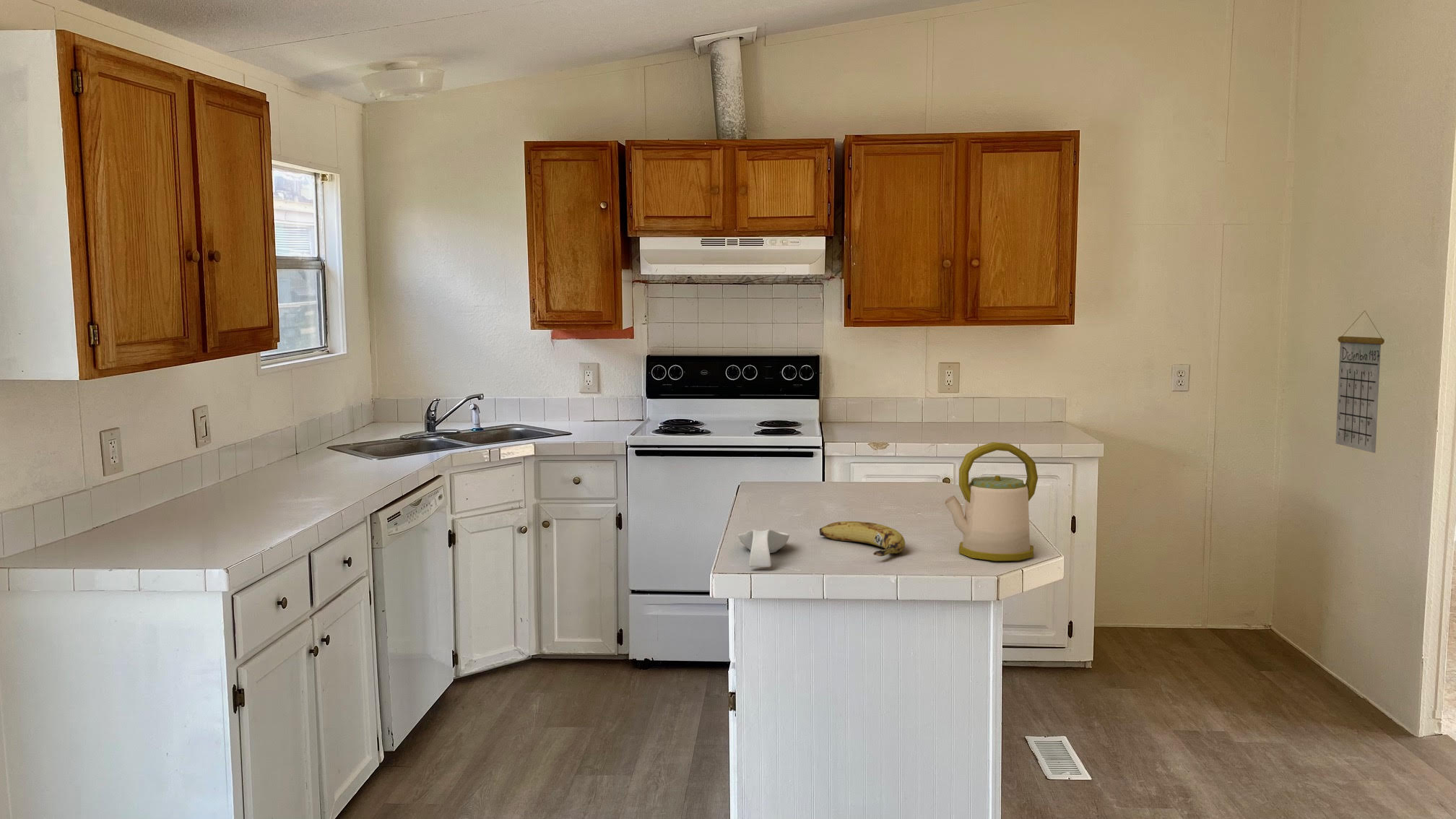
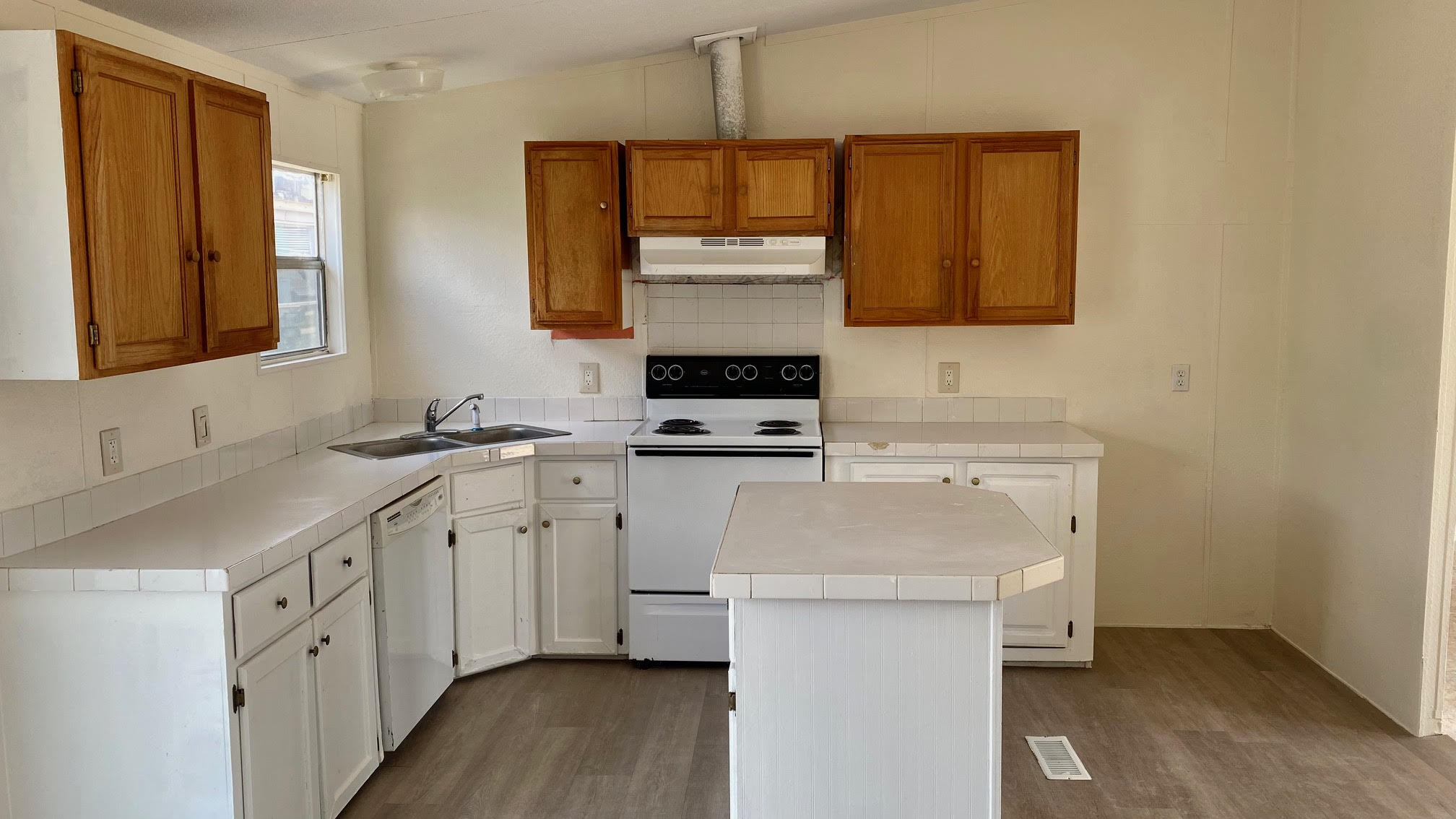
- kettle (989, 498)
- calendar (1358, 379)
- fruit (862, 537)
- spoon rest (763, 540)
